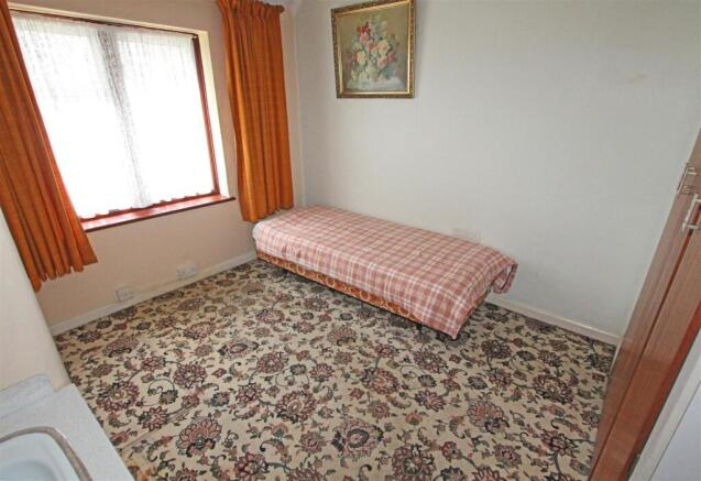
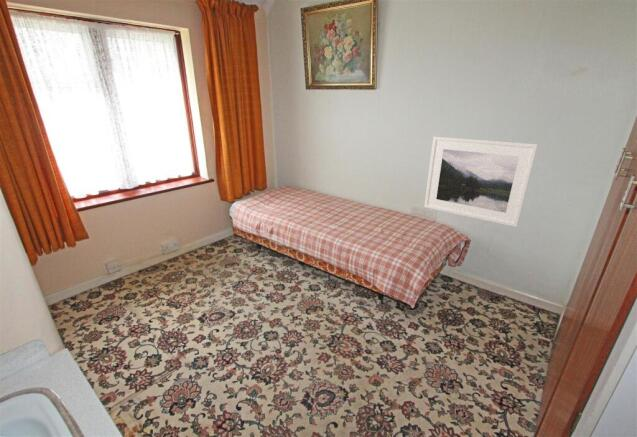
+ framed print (473, 179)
